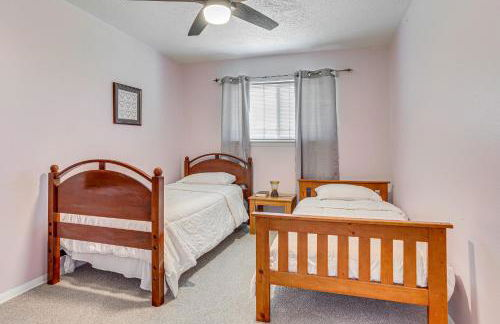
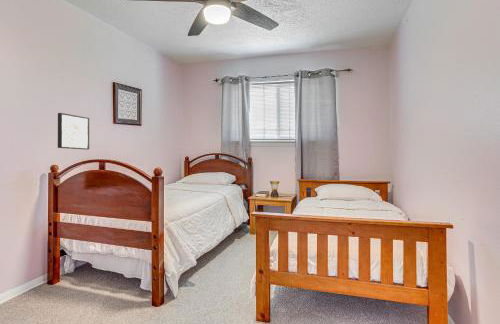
+ wall art (74, 132)
